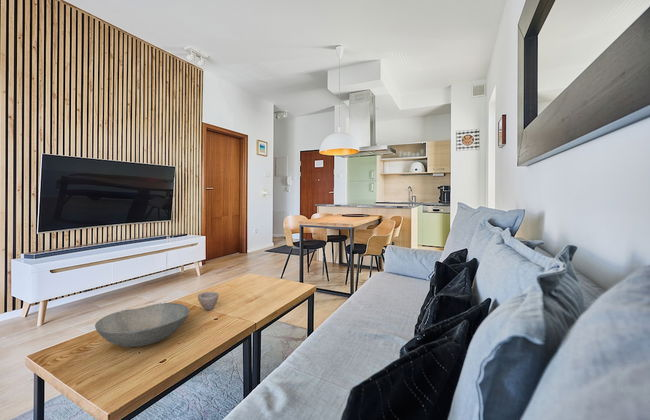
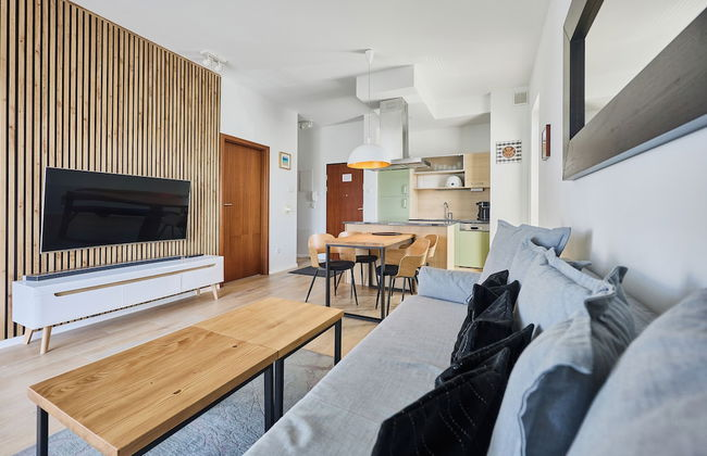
- bowl (145, 327)
- cup (206, 301)
